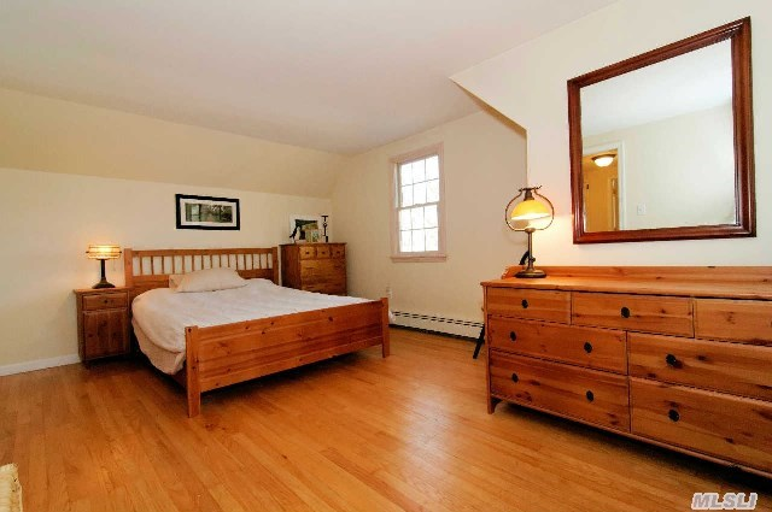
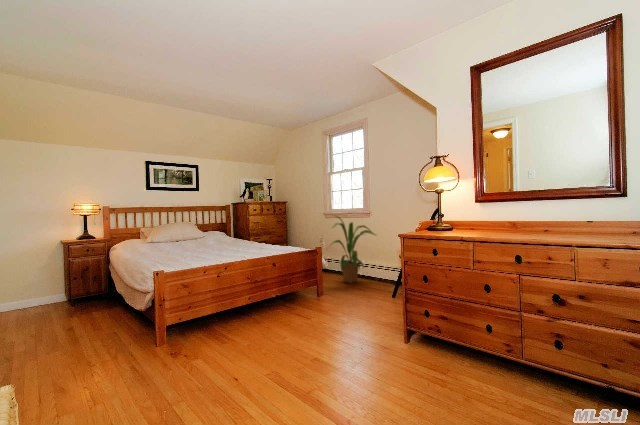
+ house plant (353, 248)
